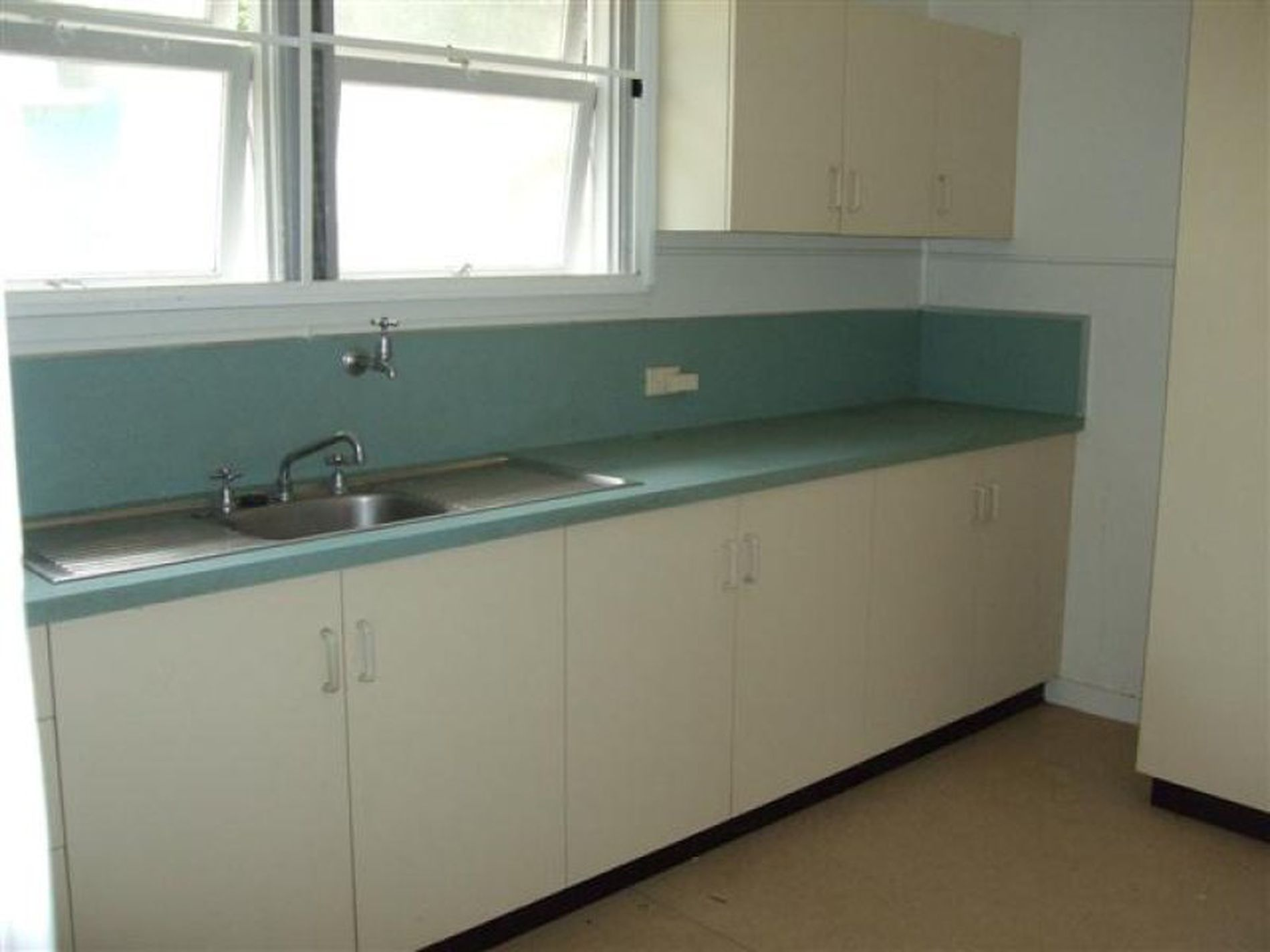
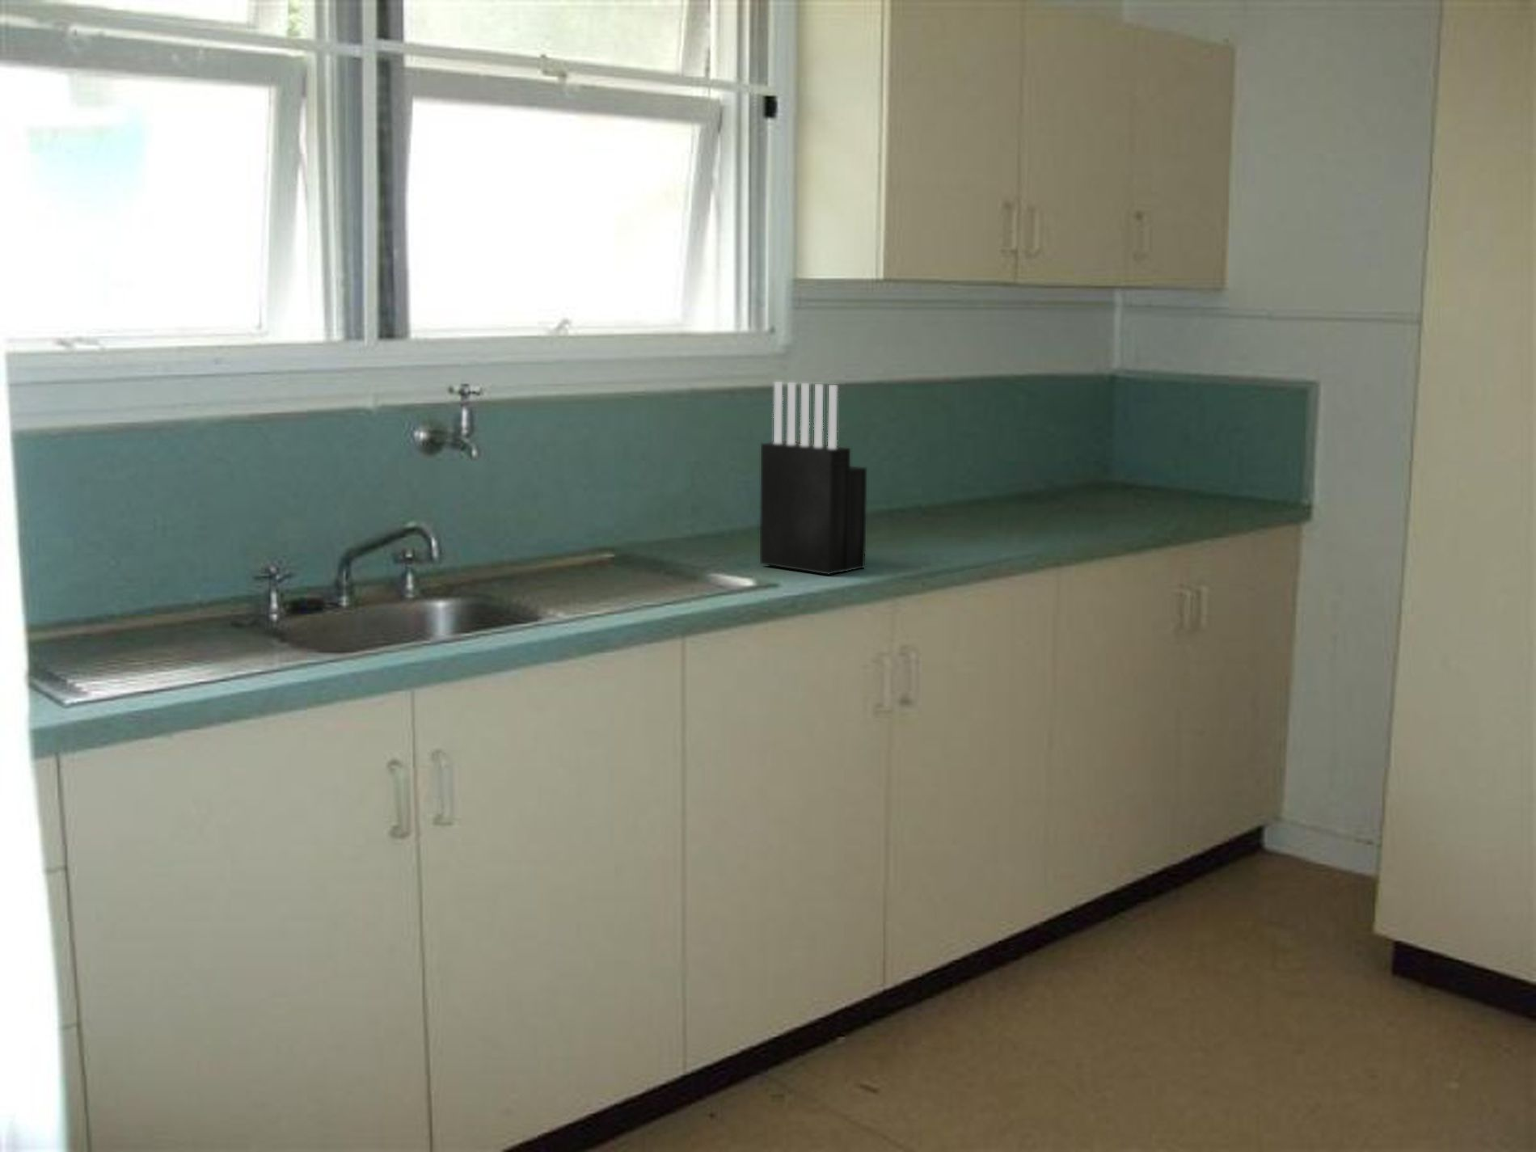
+ knife block (816, 474)
